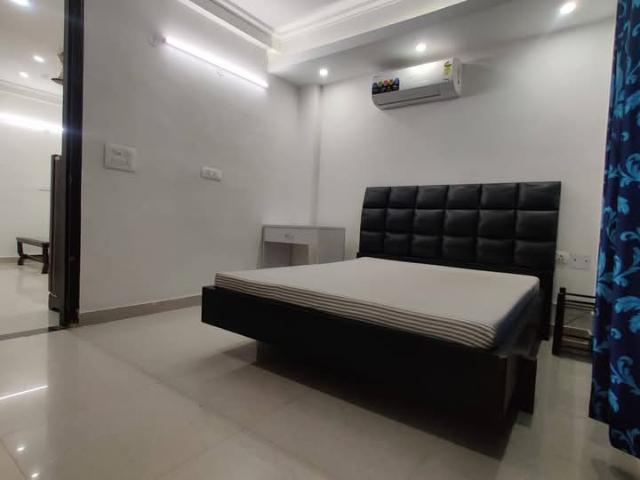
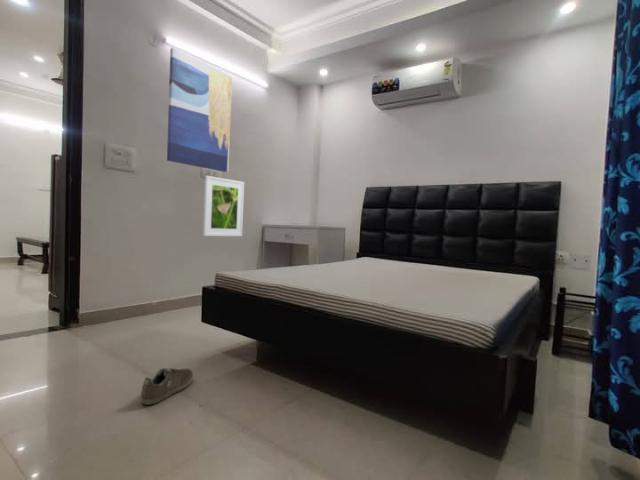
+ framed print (224, 207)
+ sneaker (170, 378)
+ wall art (201, 115)
